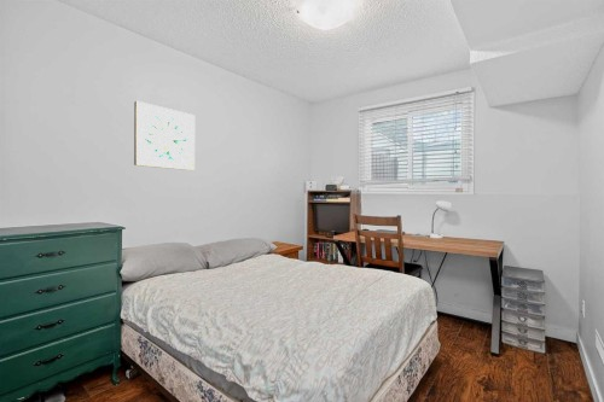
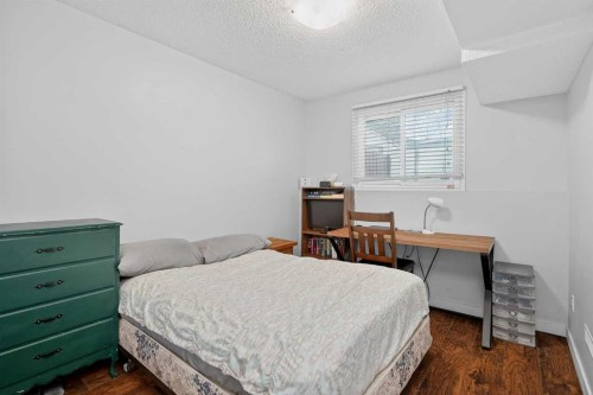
- wall art (165, 138)
